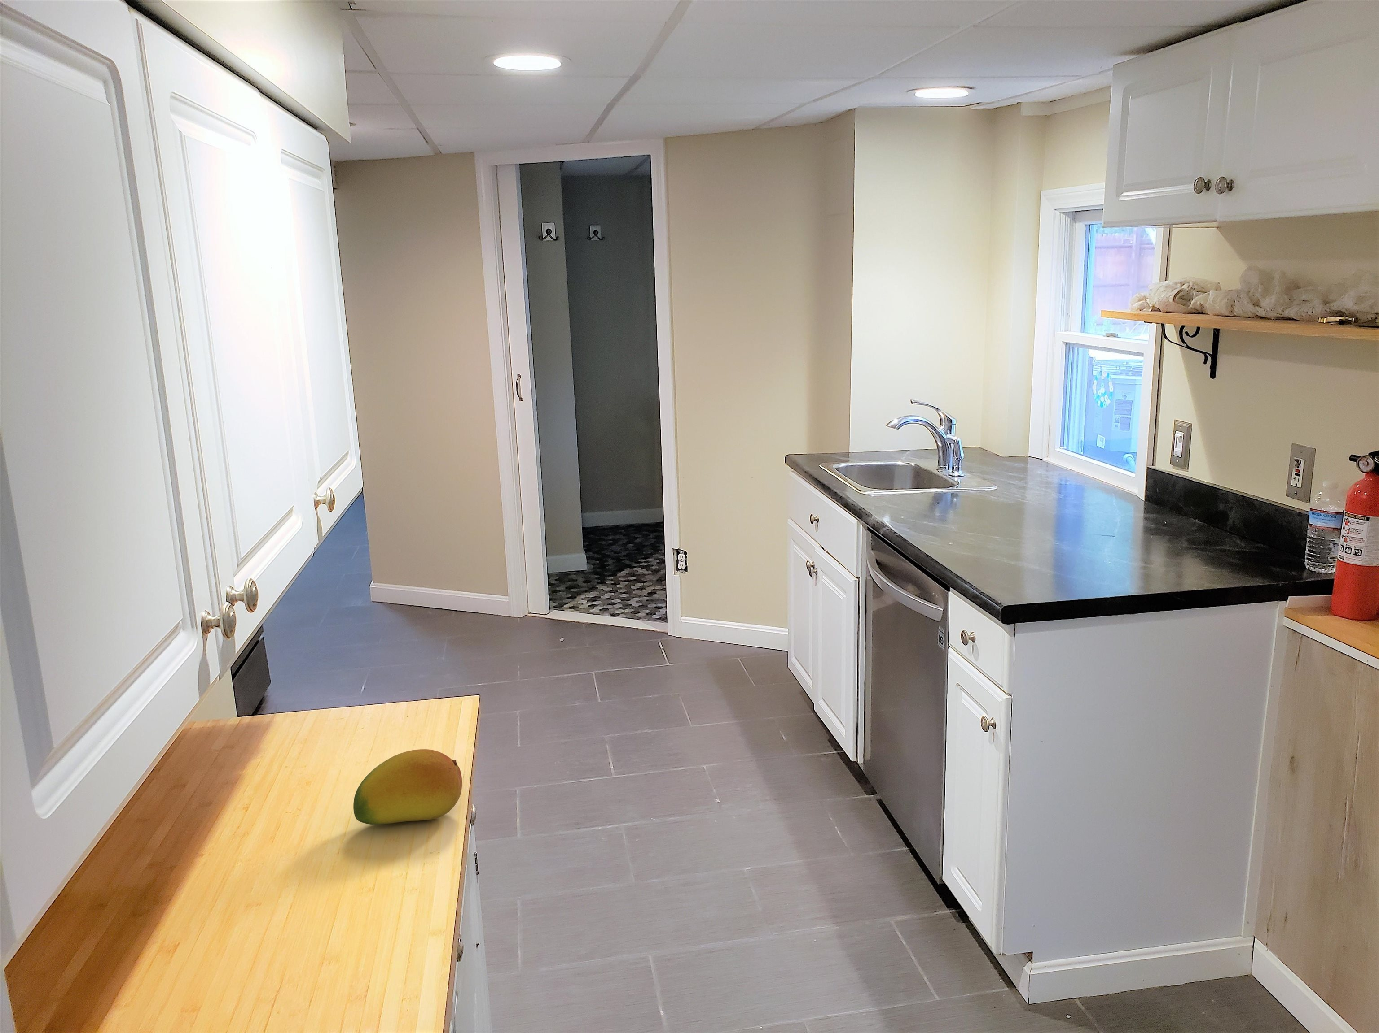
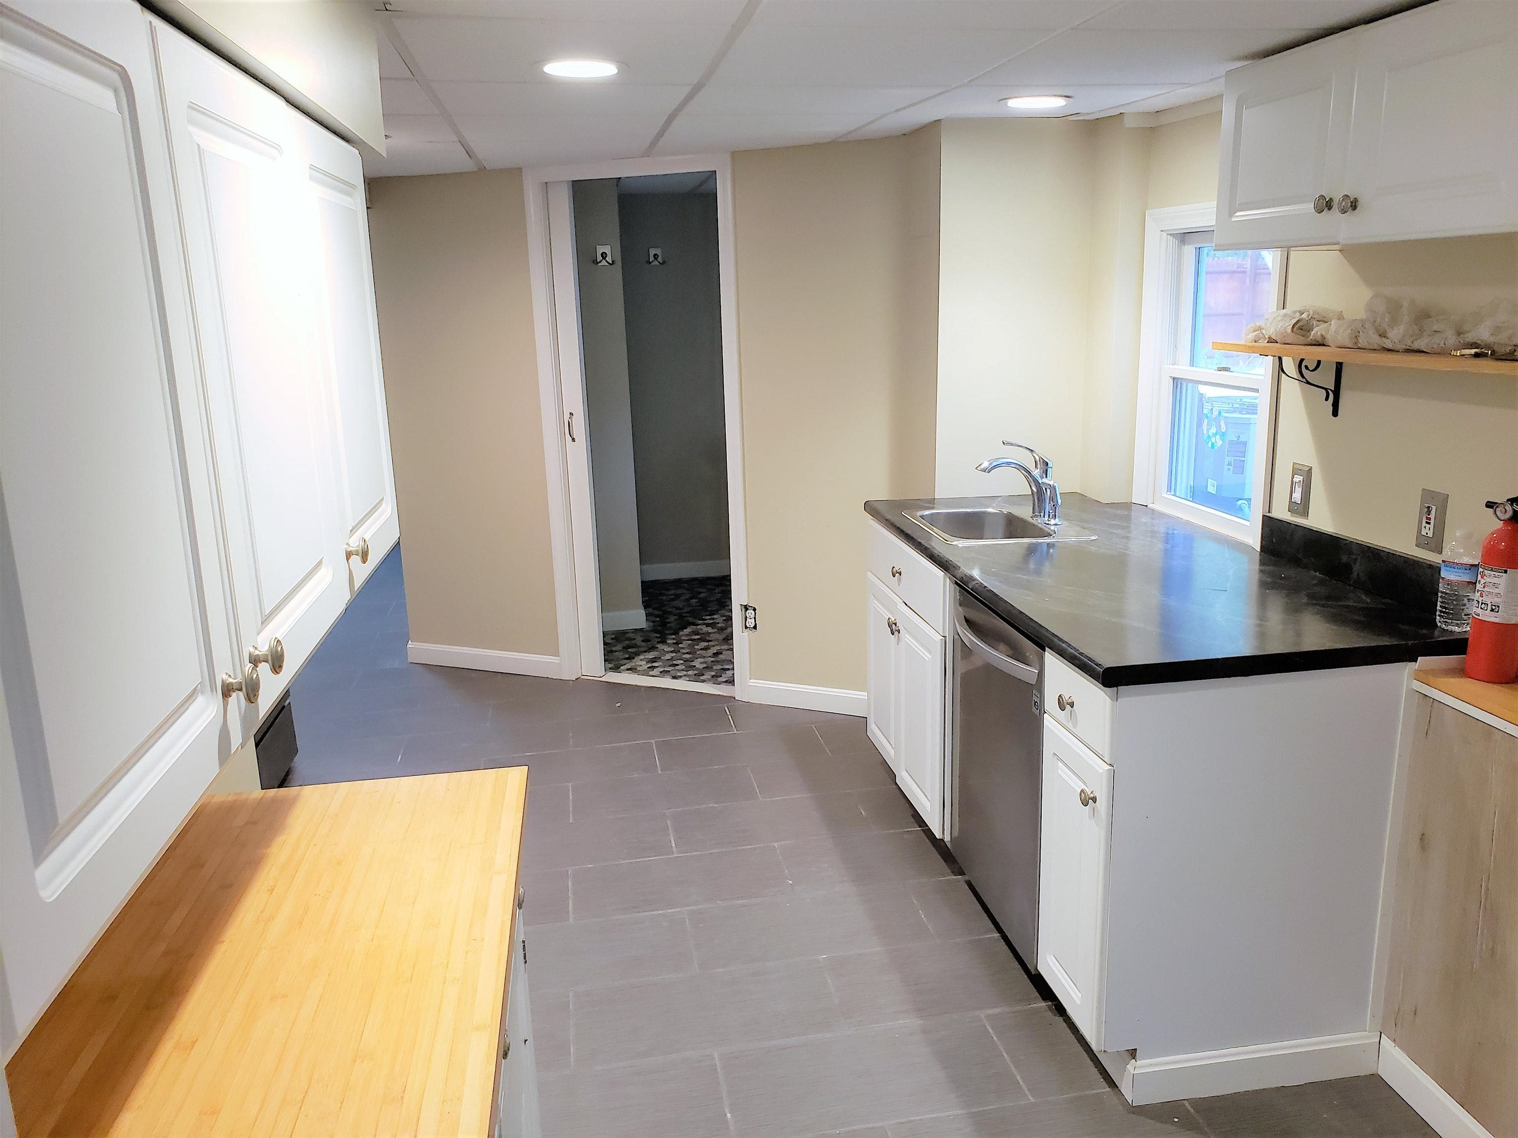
- fruit (408, 786)
